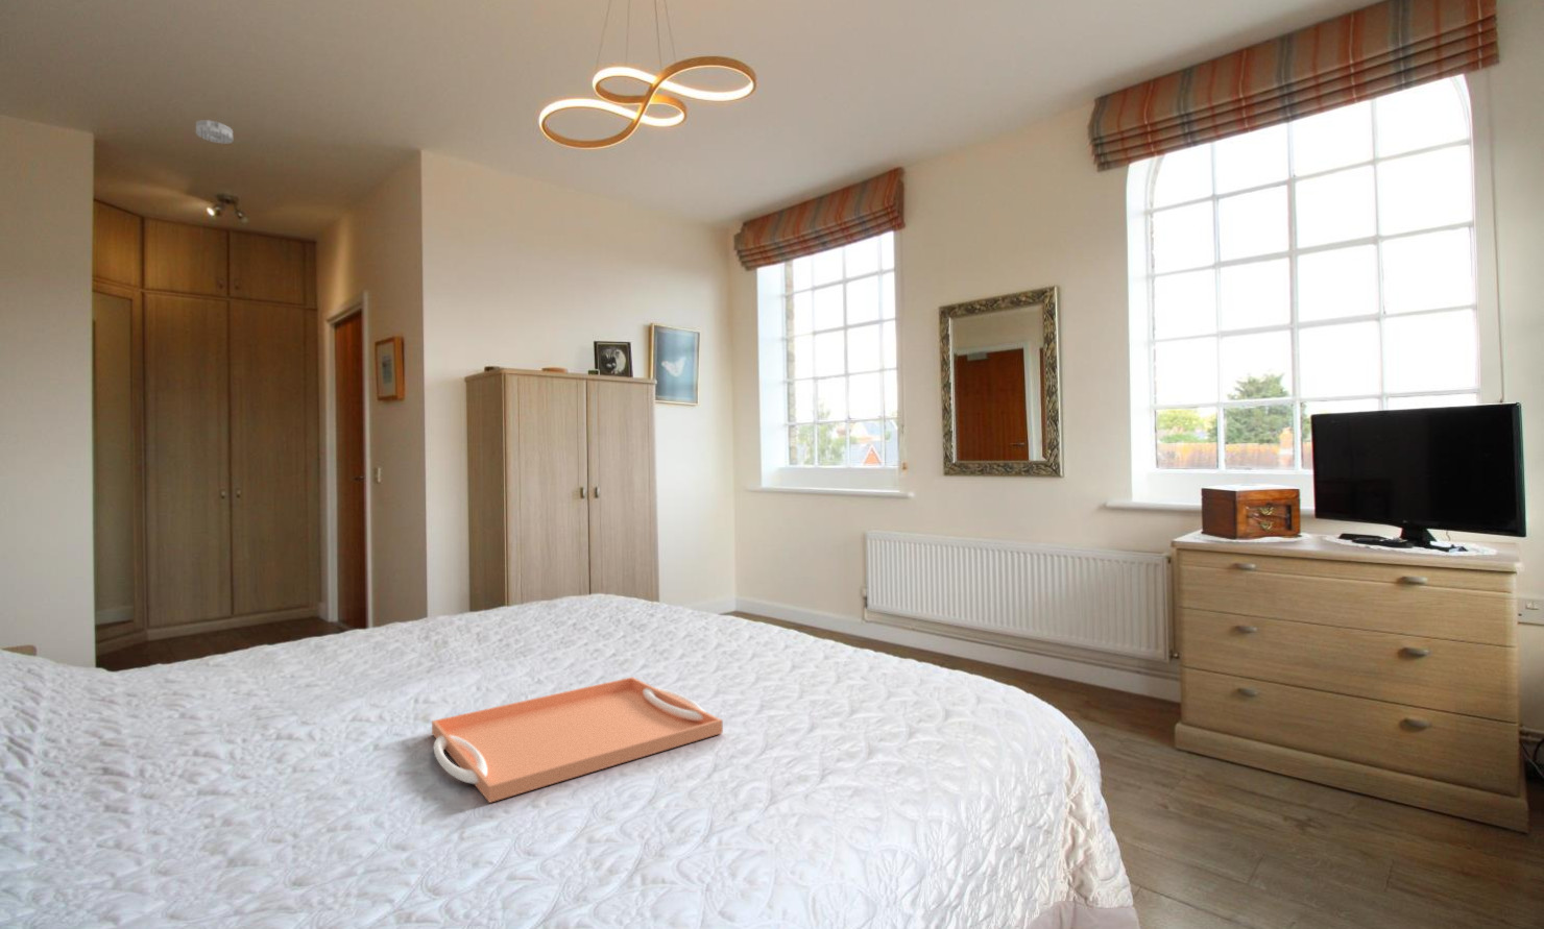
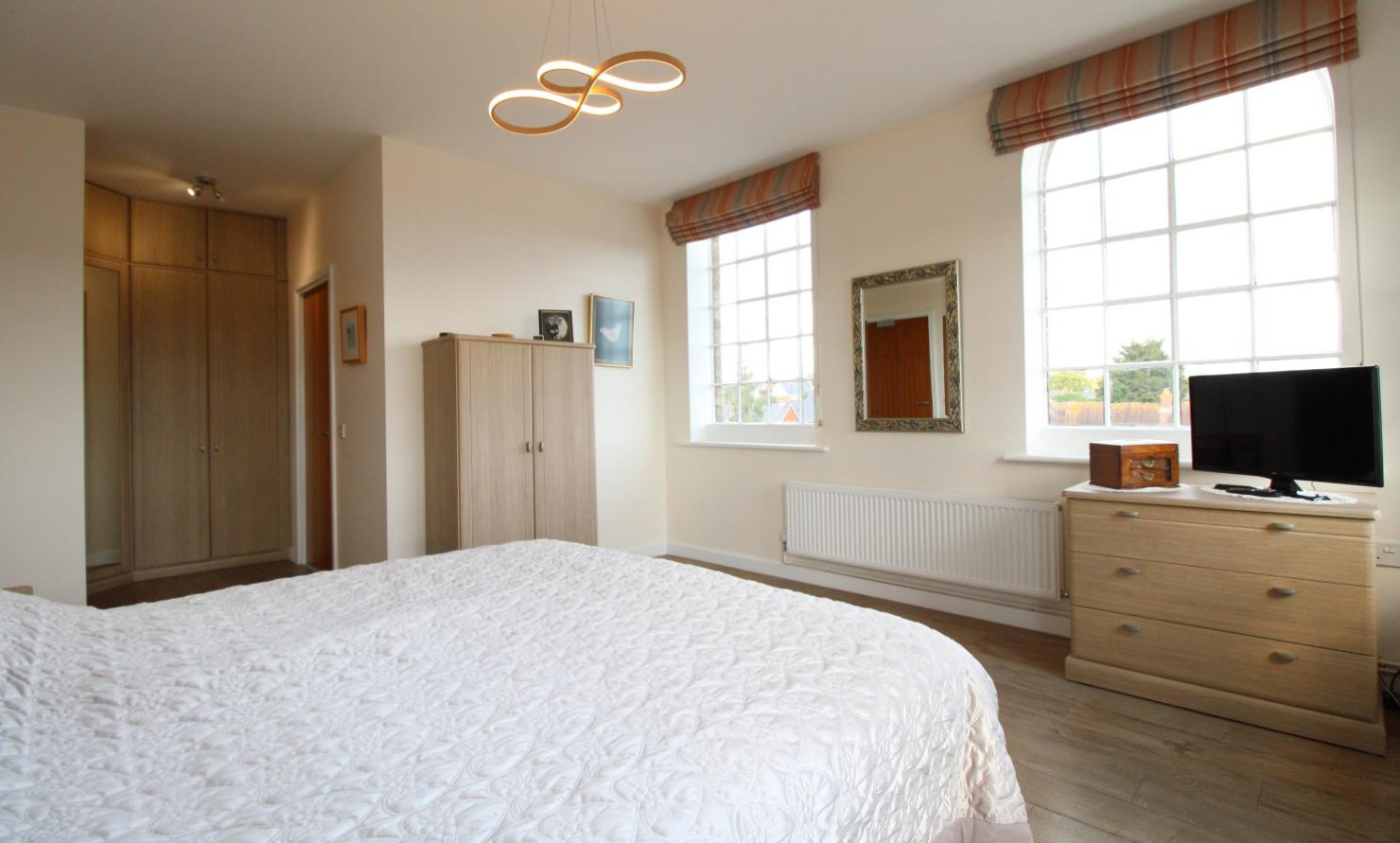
- serving tray (575, 726)
- smoke detector (214, 130)
